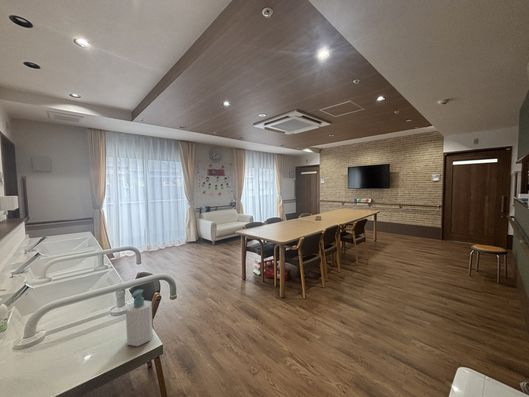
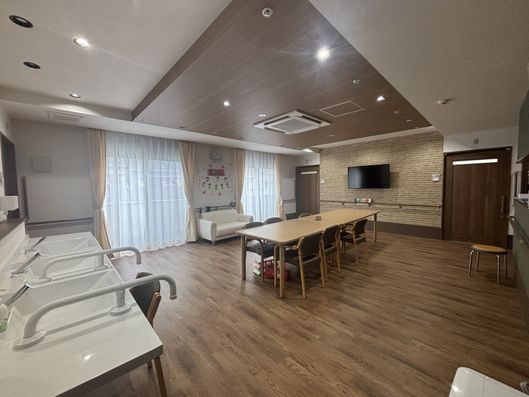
- soap bottle (139, 315)
